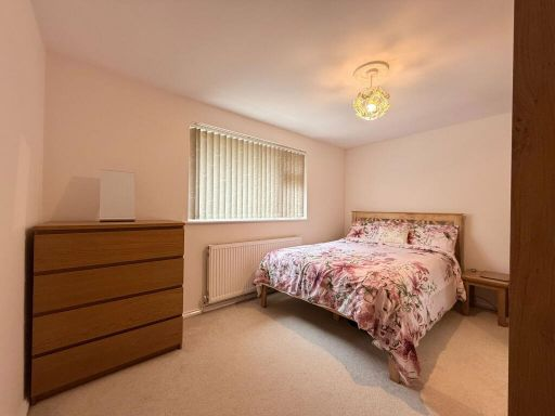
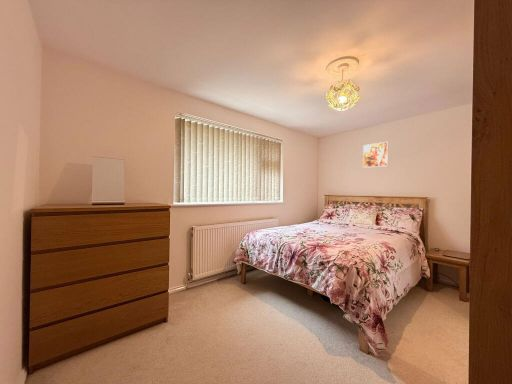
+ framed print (375, 155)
